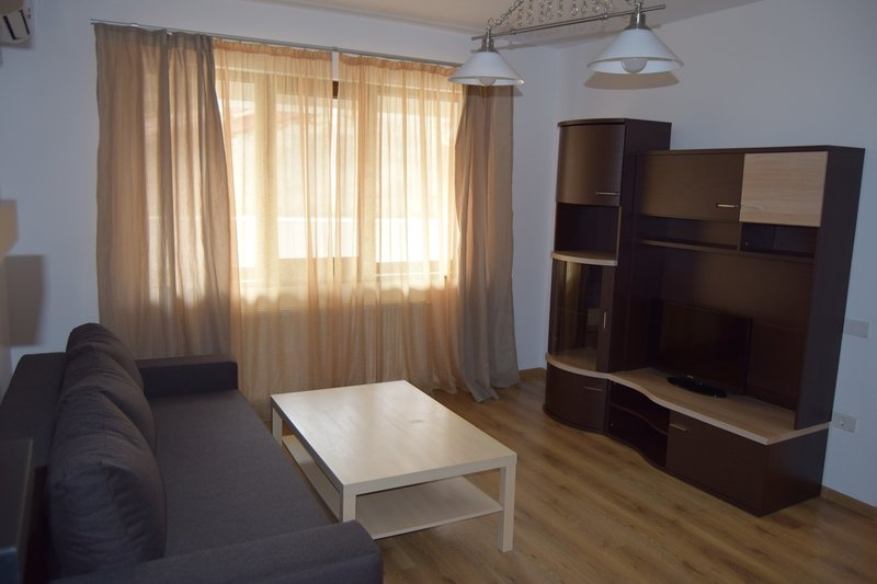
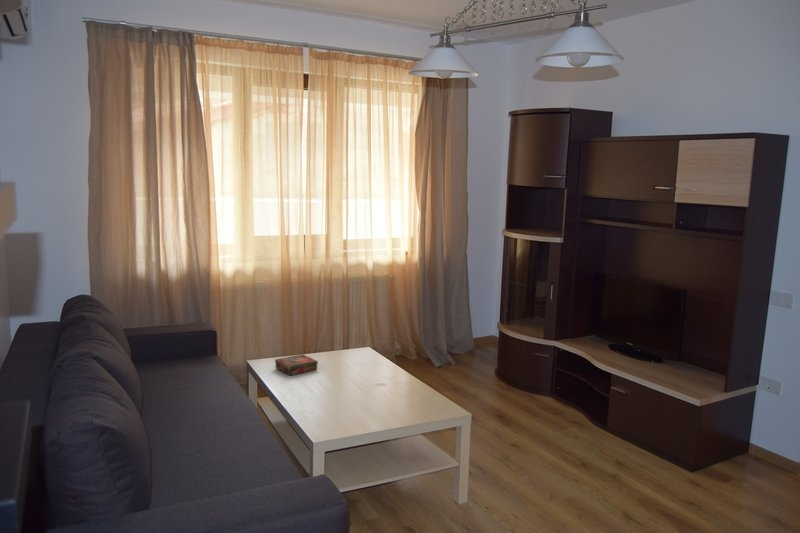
+ book (296, 364)
